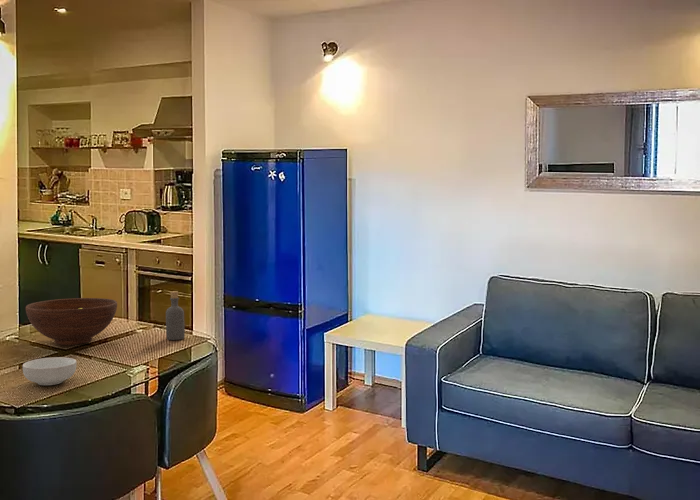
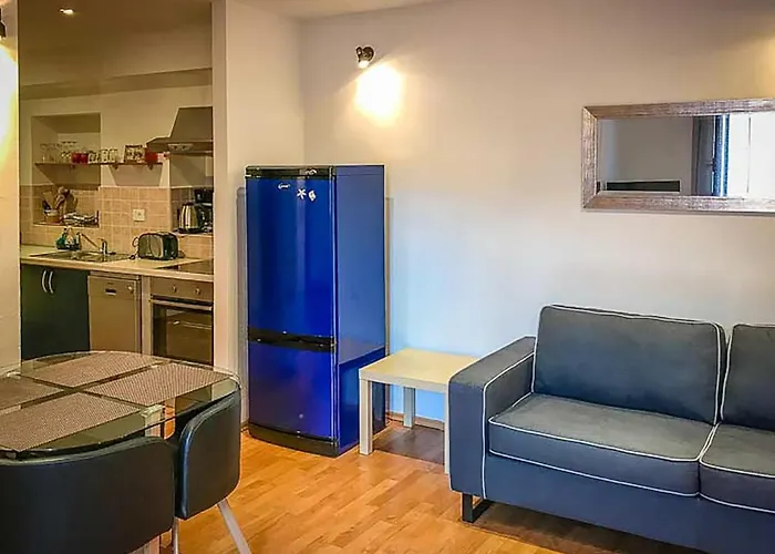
- fruit bowl (72, 323)
- bottle (175, 315)
- cereal bowl (50, 372)
